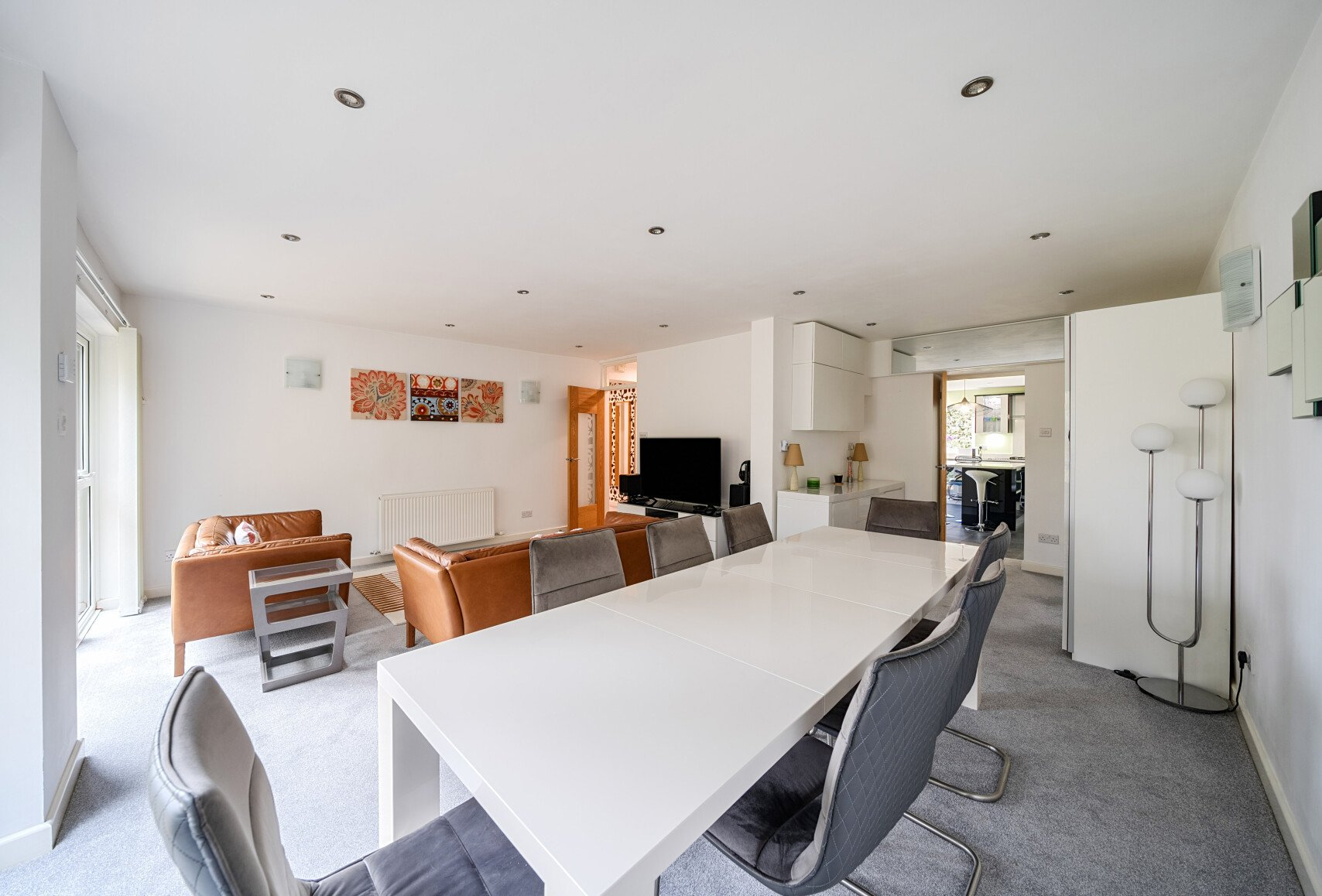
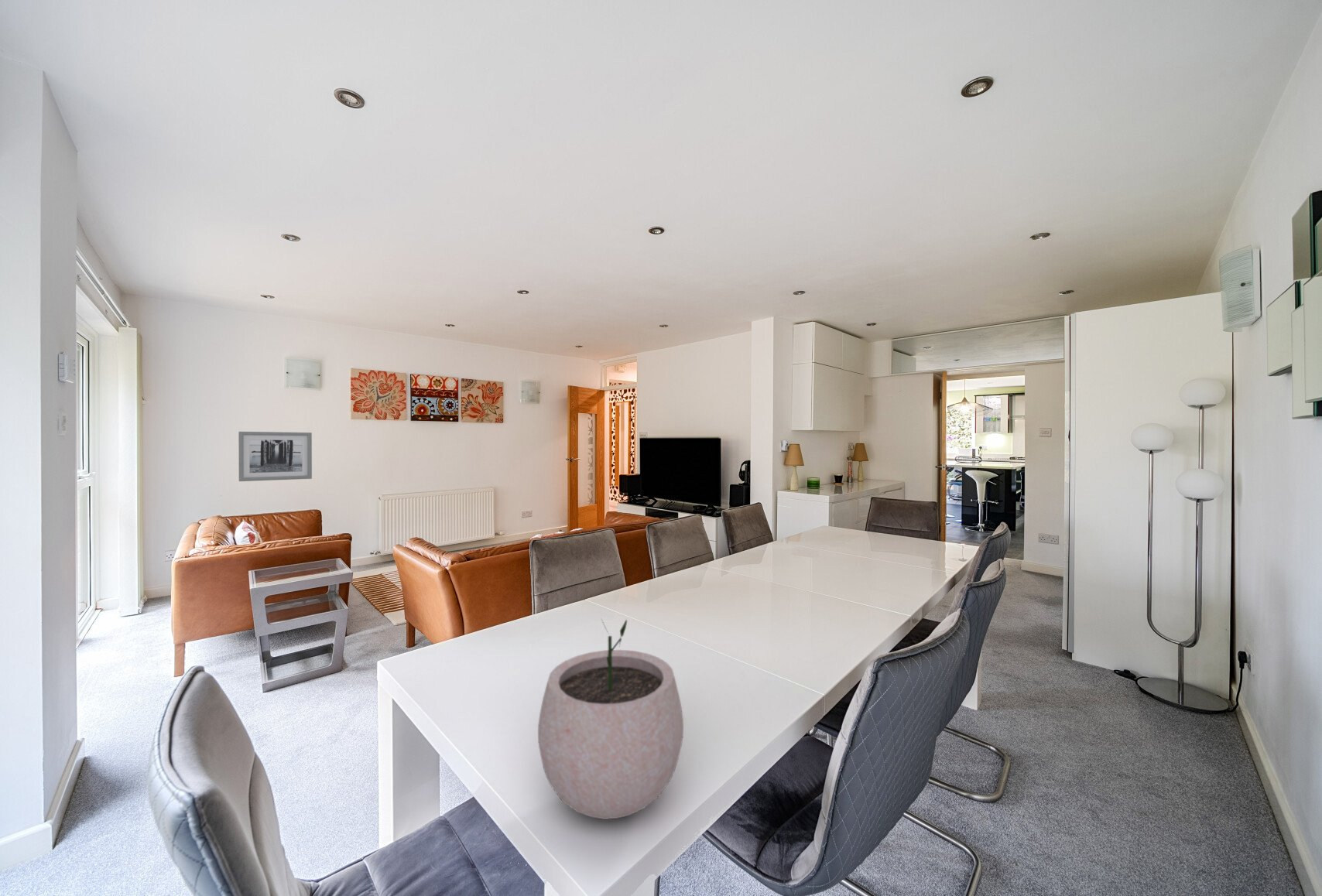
+ plant pot (611, 709)
+ wall art (276, 456)
